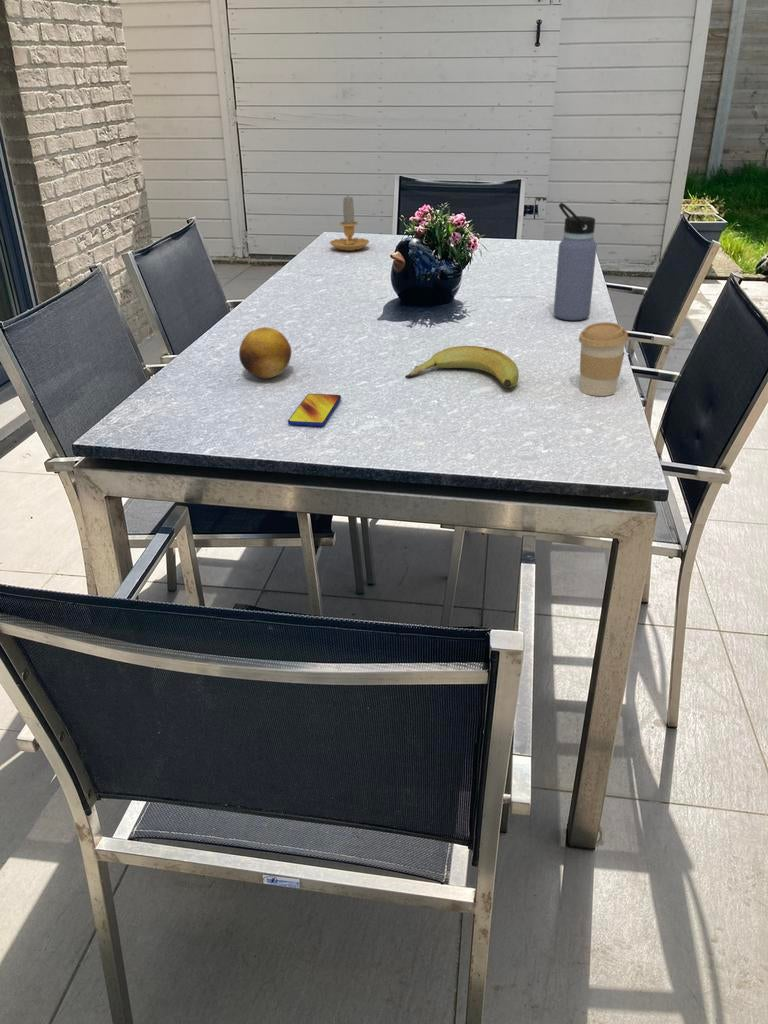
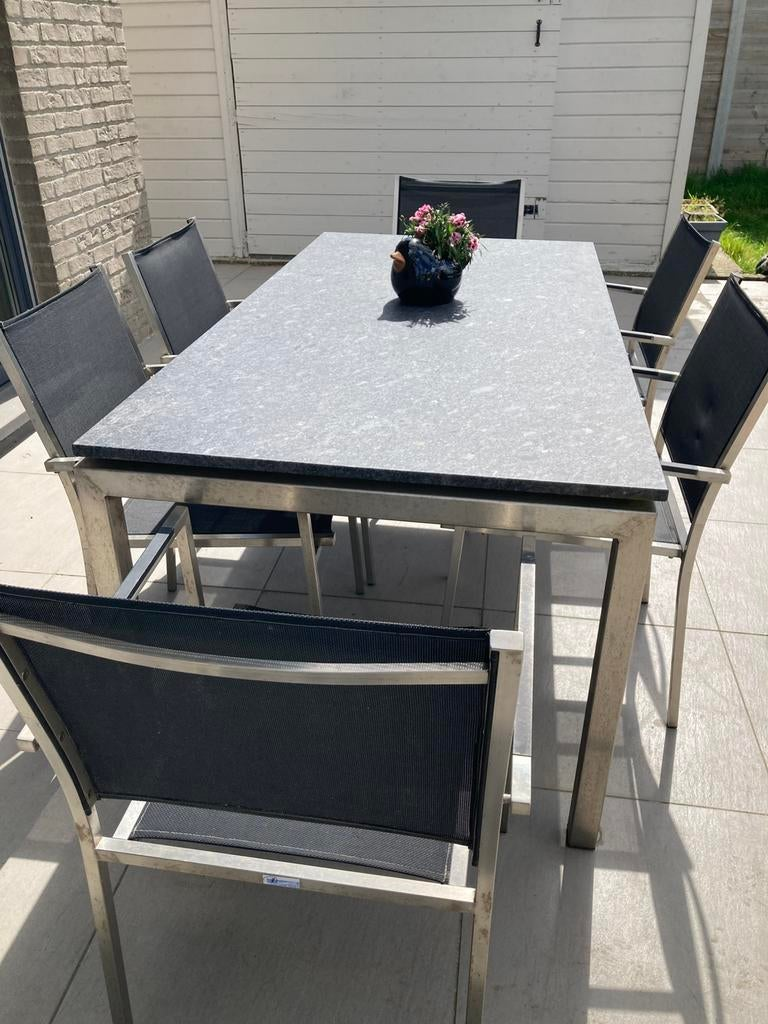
- coffee cup (601, 358)
- water bottle (574, 261)
- fruit (264, 352)
- banana (460, 366)
- smartphone (315, 409)
- candle (348, 222)
